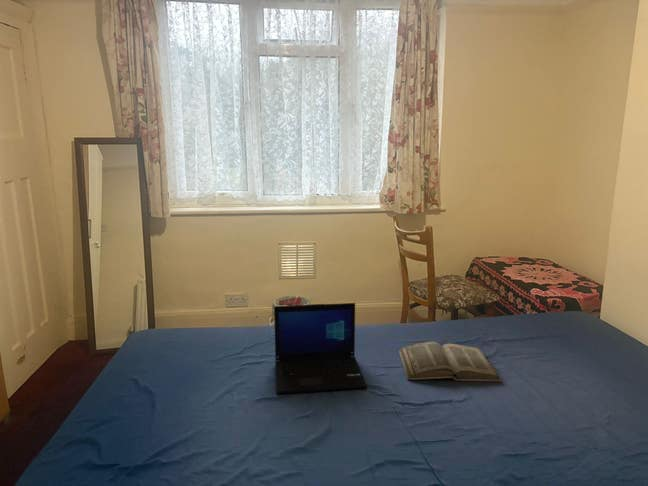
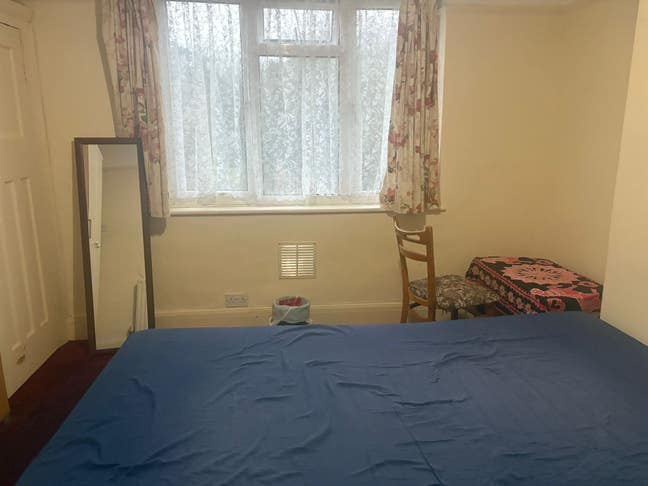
- laptop (318, 345)
- book (446, 359)
